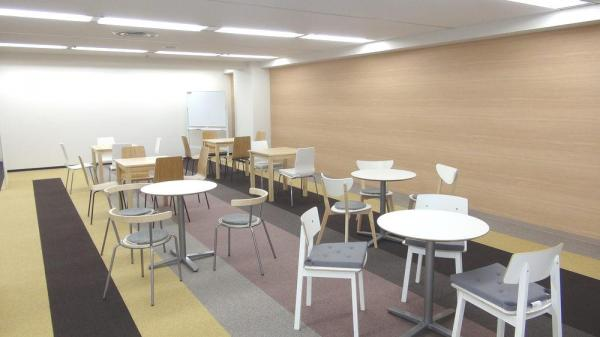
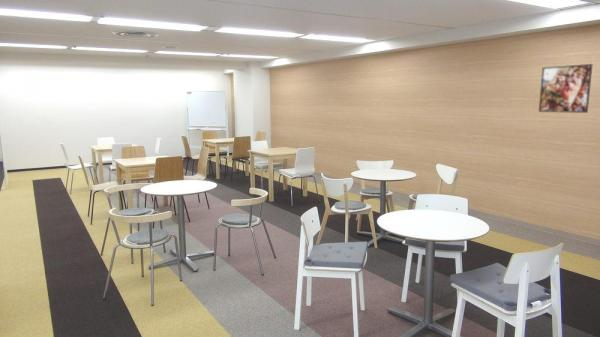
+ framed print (564, 89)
